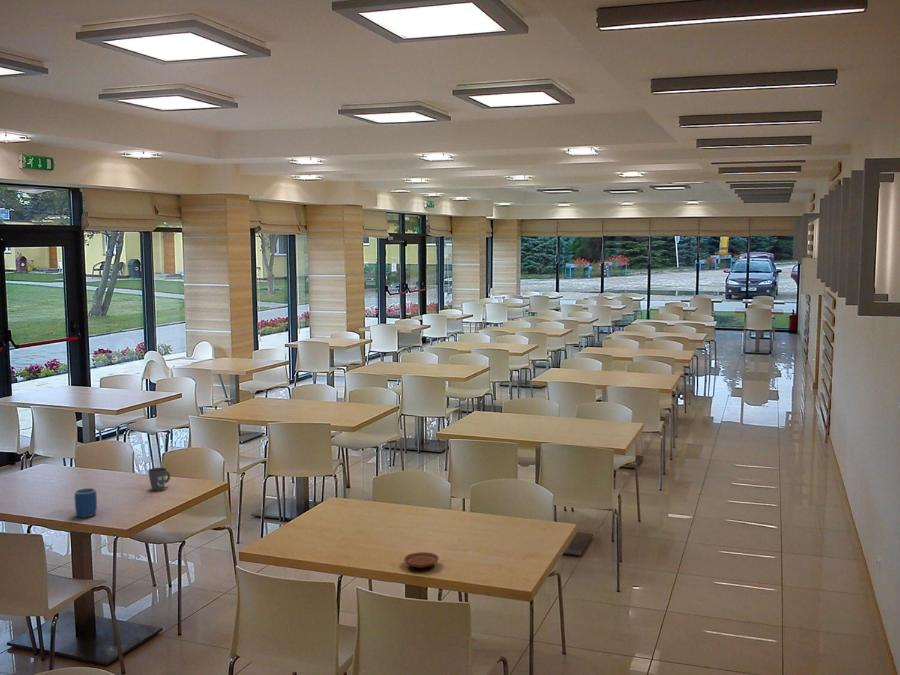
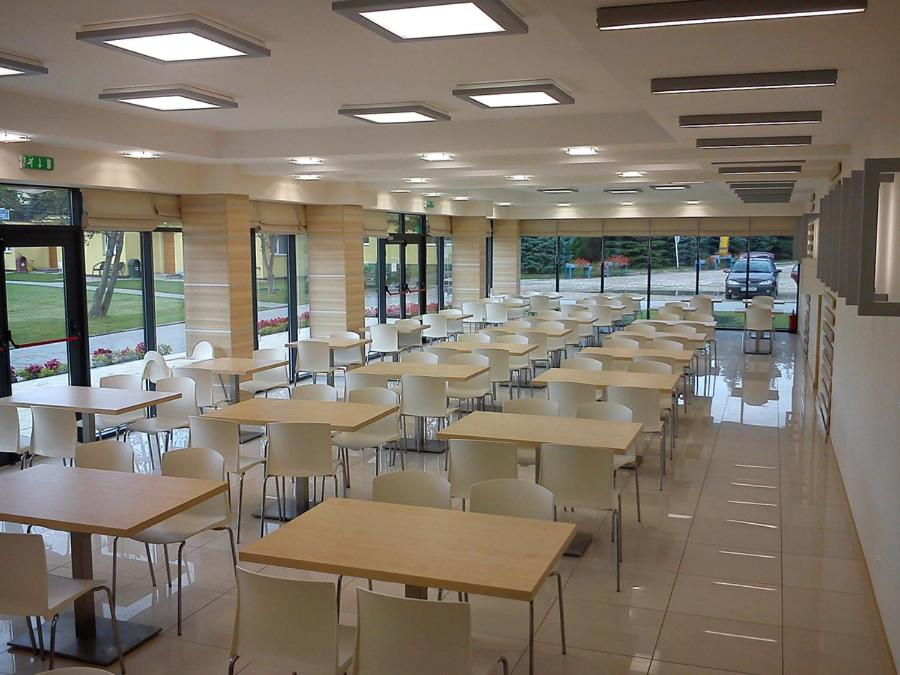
- mug (85, 502)
- mug (160, 478)
- plate (421, 562)
